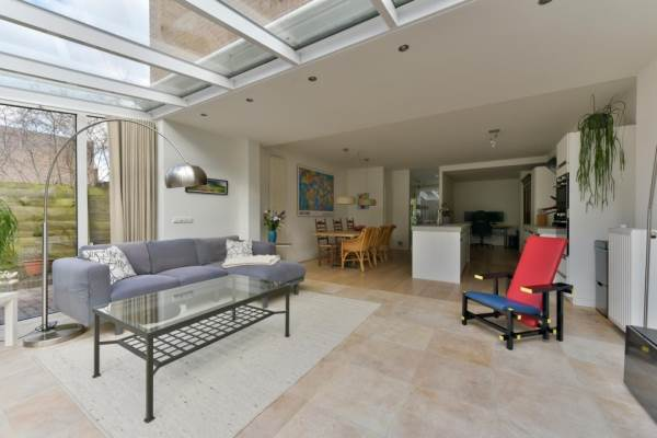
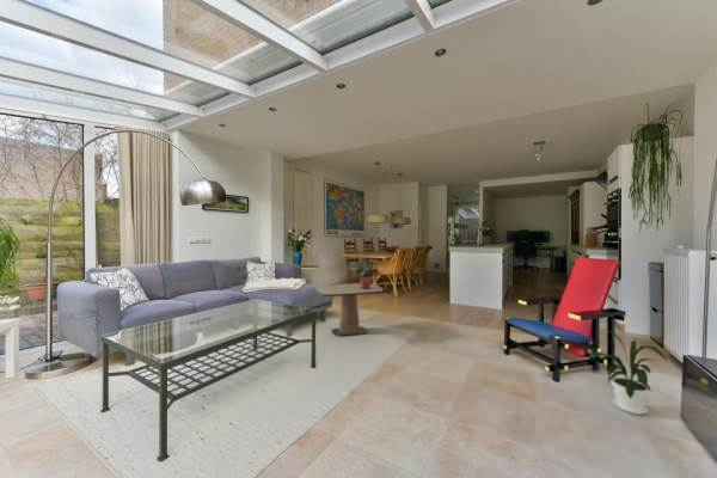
+ house plant (626, 370)
+ potted plant (364, 272)
+ side table (349, 310)
